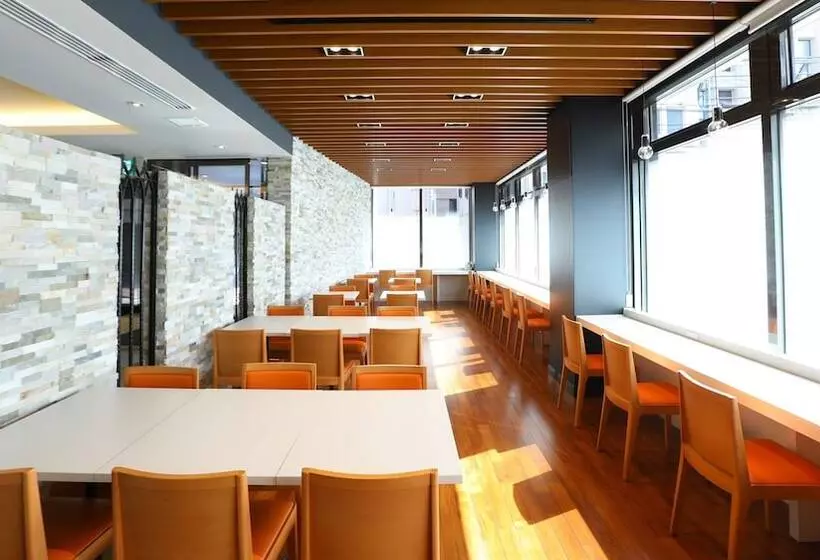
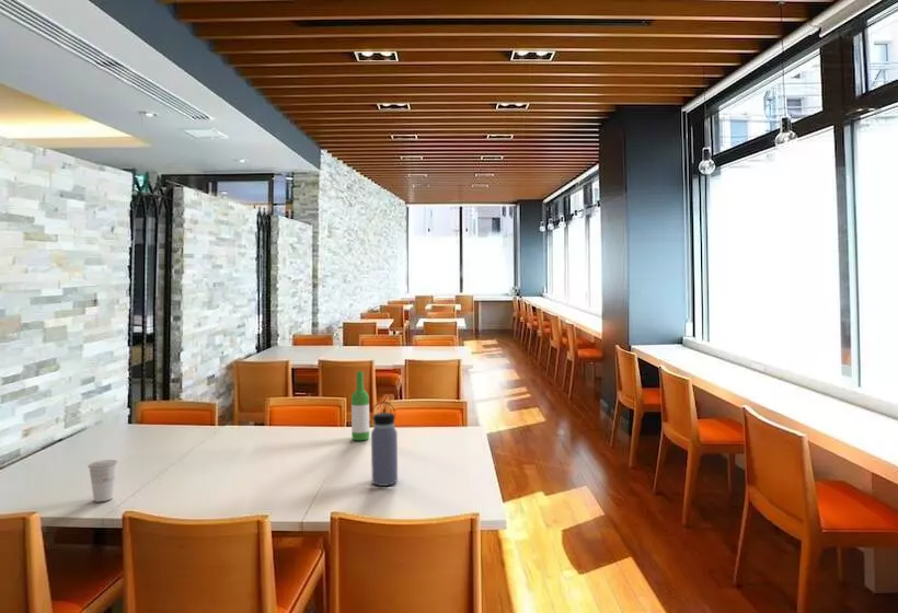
+ wine bottle (360, 405)
+ cup (103, 481)
+ water bottle (383, 442)
